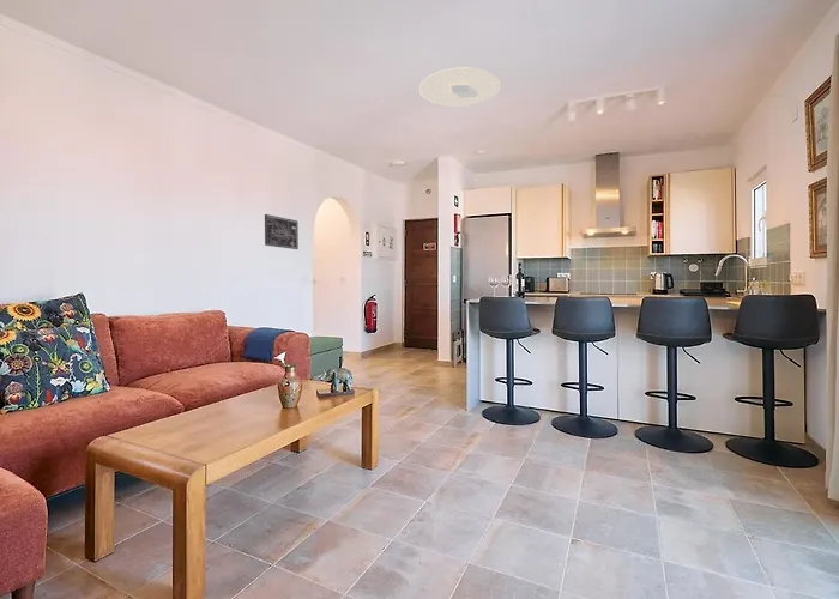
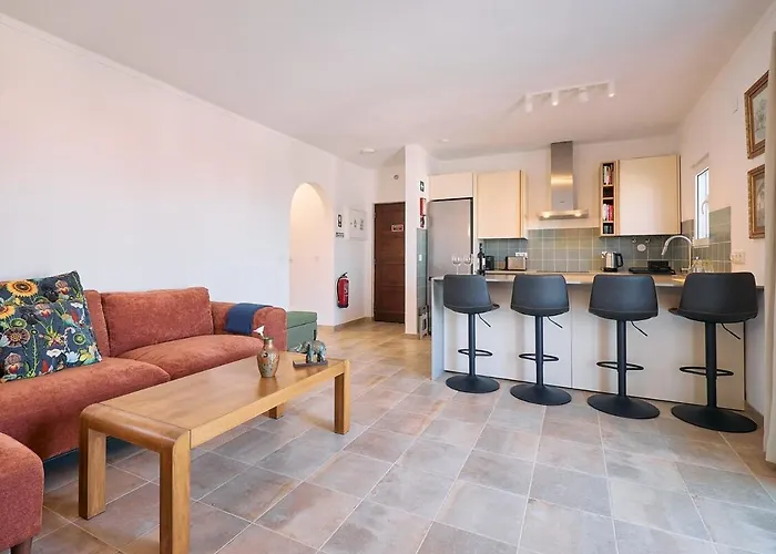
- ceiling light (459, 85)
- wall art (282, 232)
